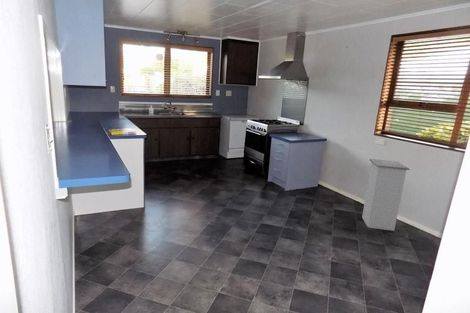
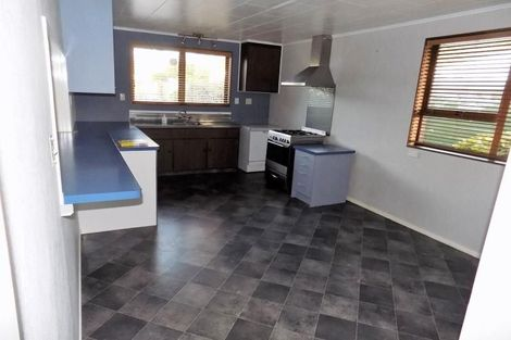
- trash can (383, 193)
